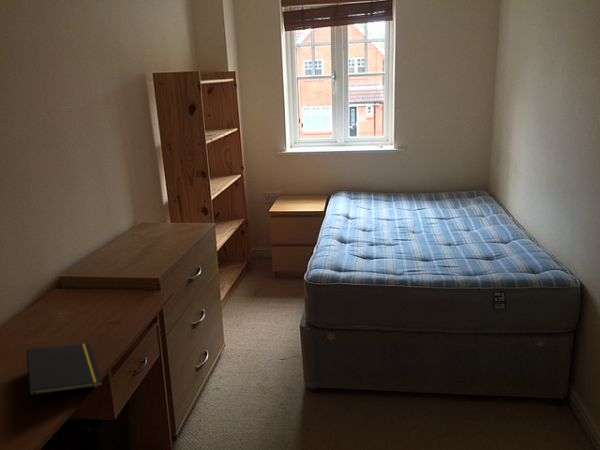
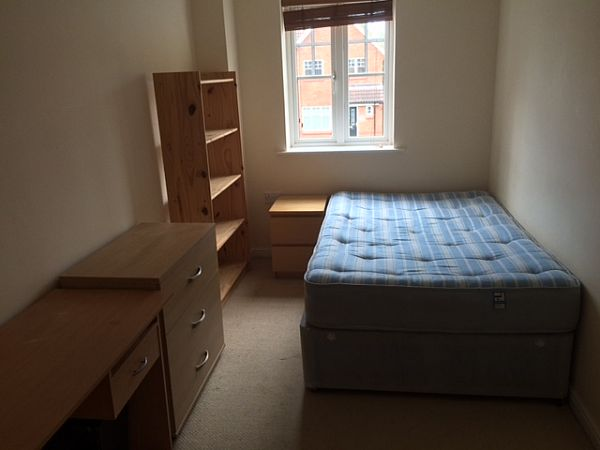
- notepad (63, 366)
